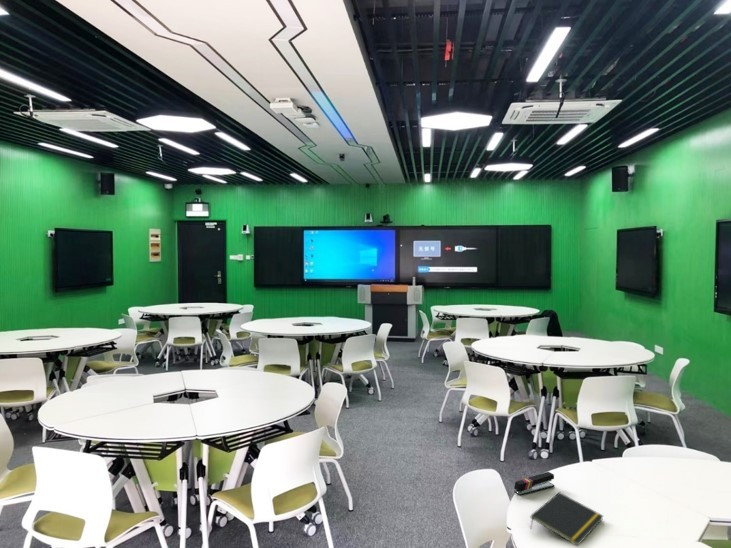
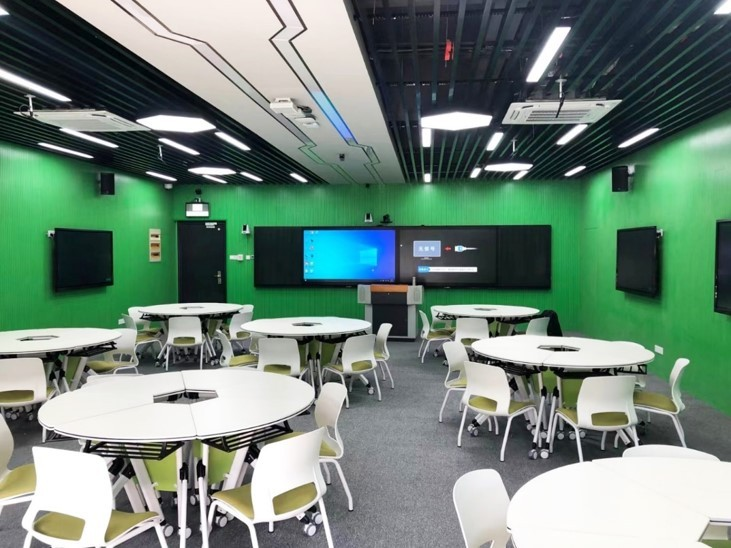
- notepad (567, 516)
- stapler (534, 483)
